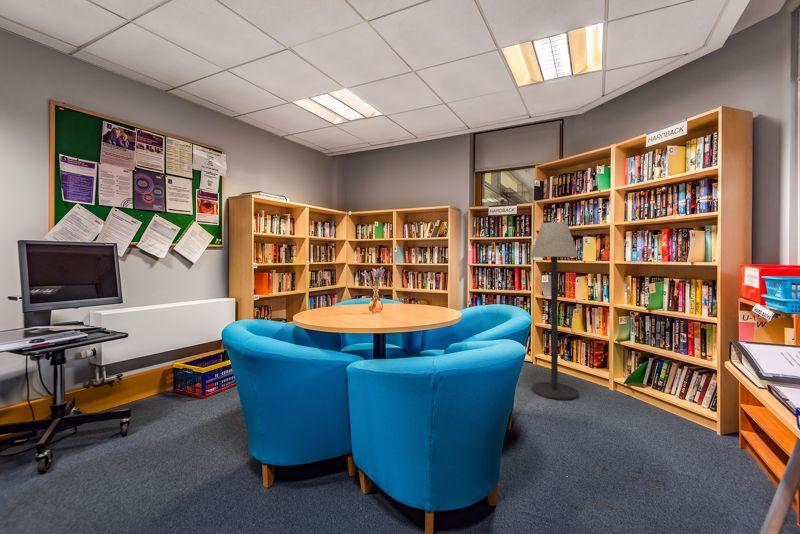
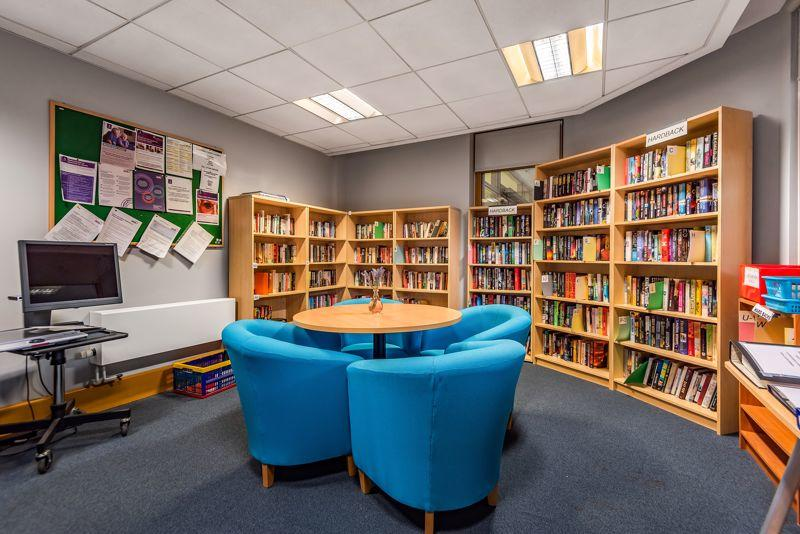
- floor lamp (554, 307)
